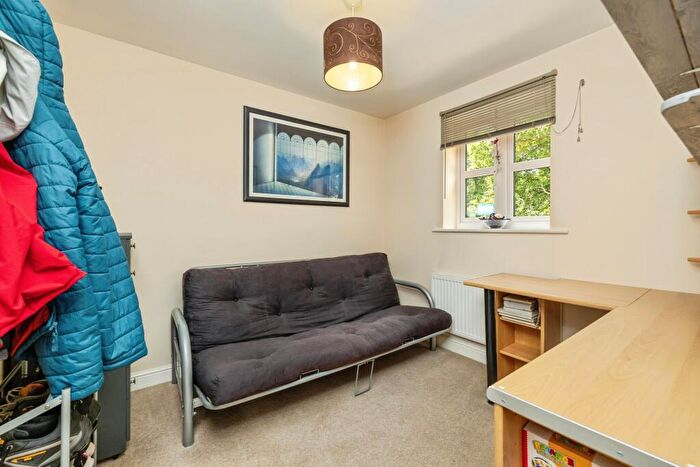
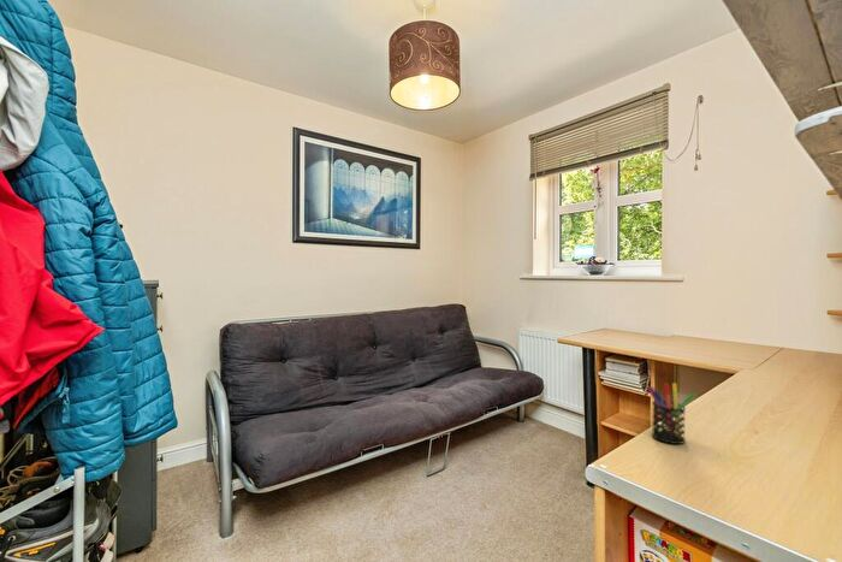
+ pen holder (671, 410)
